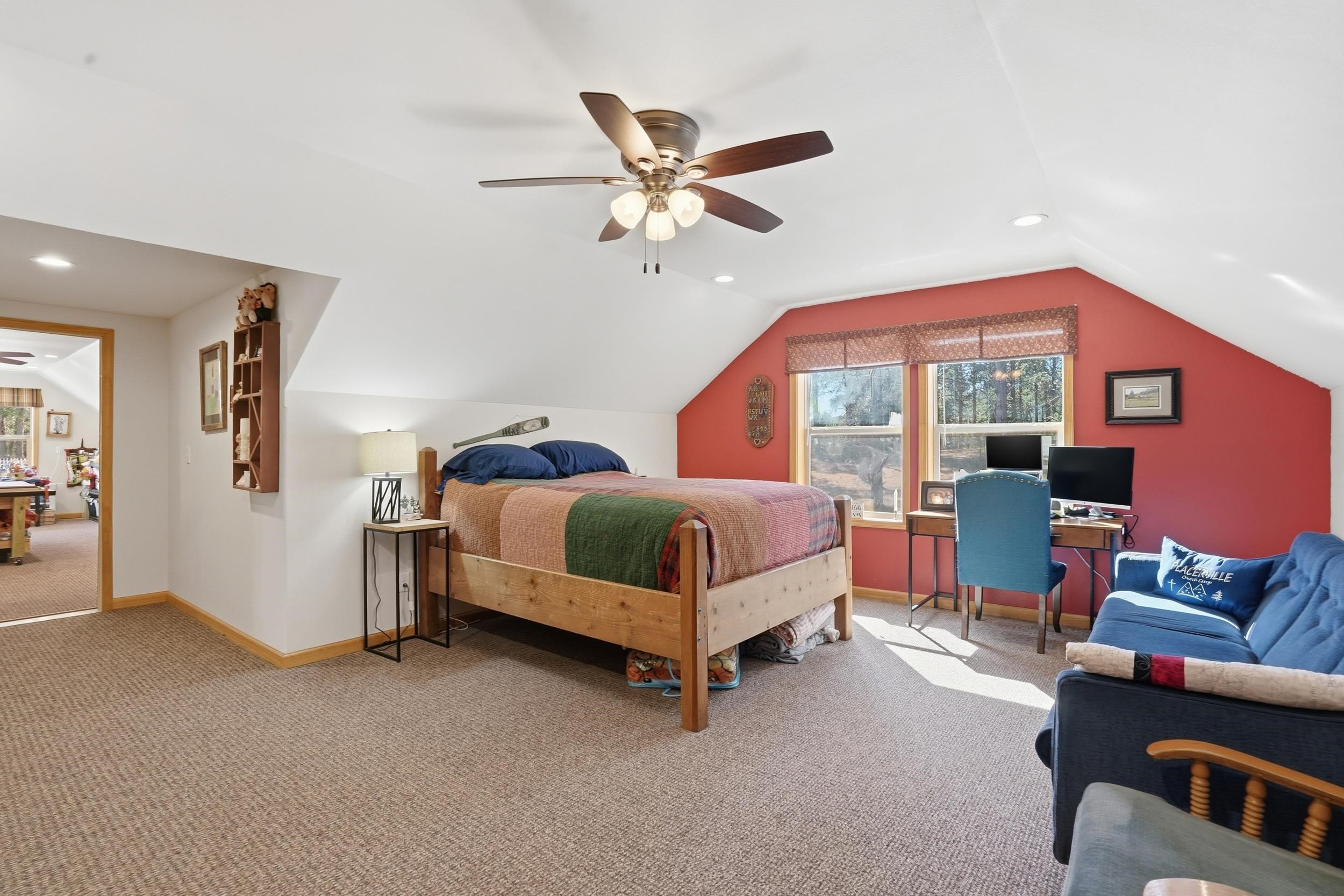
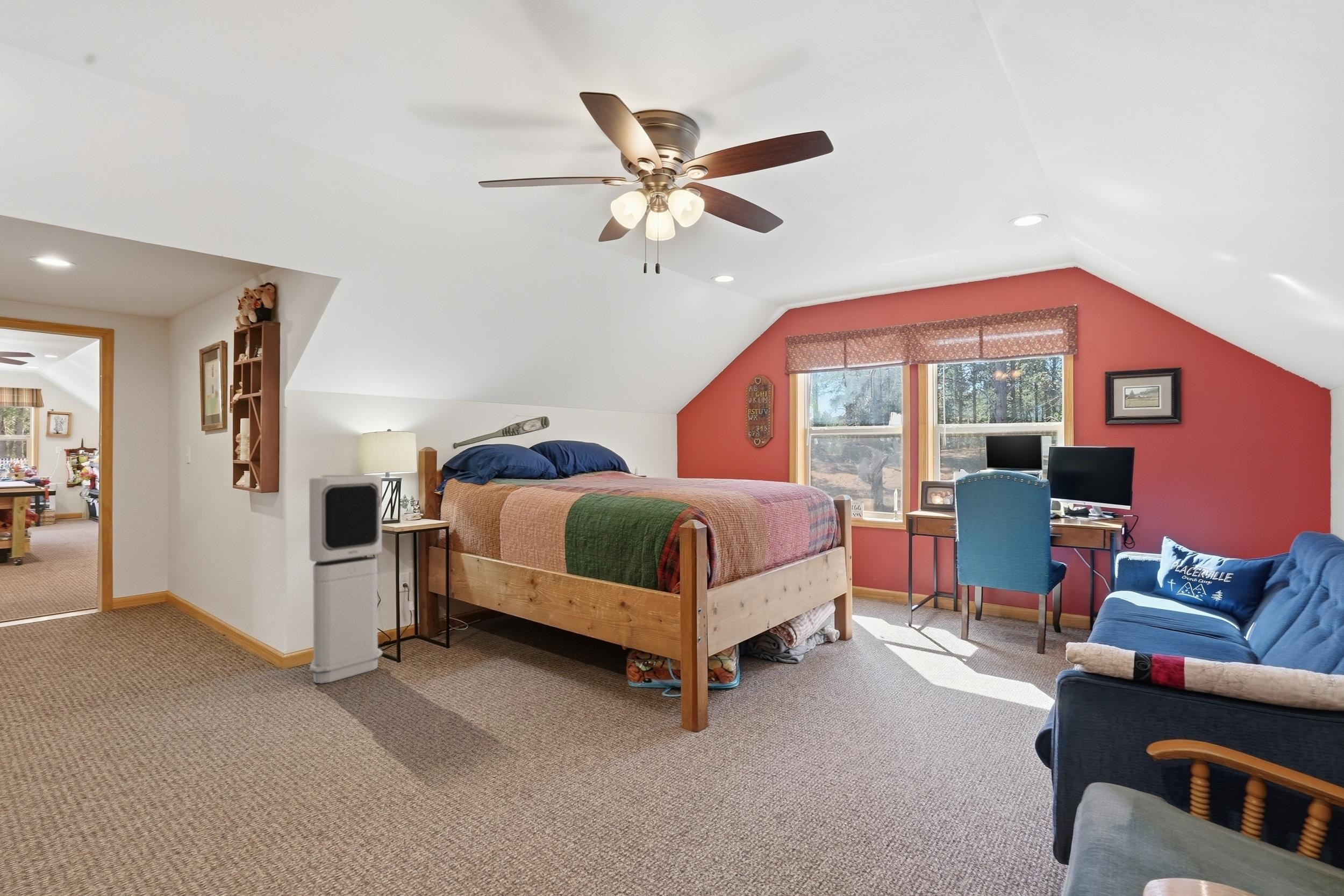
+ air purifier (337, 572)
